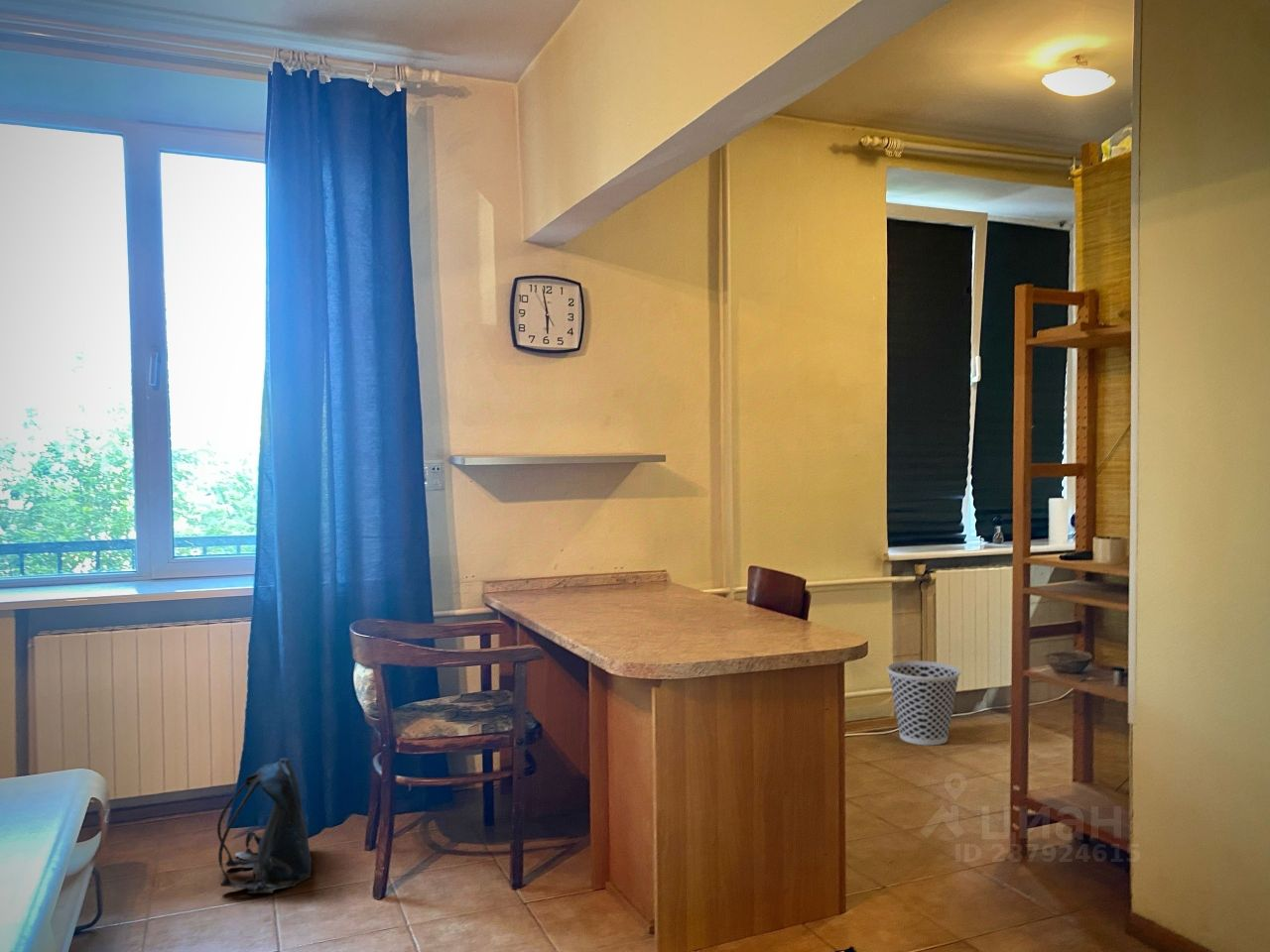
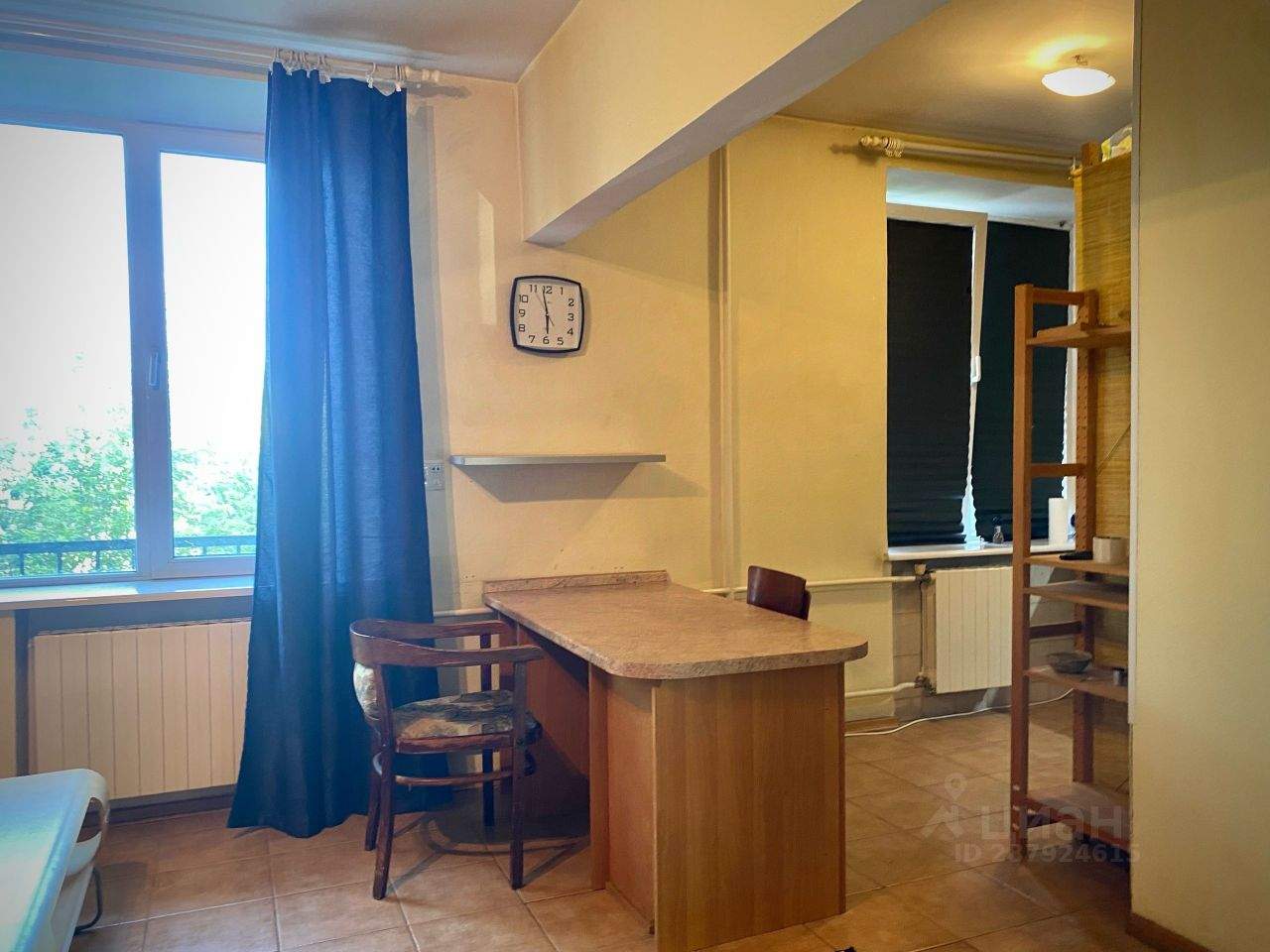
- wastebasket (923, 703)
- backpack (268, 820)
